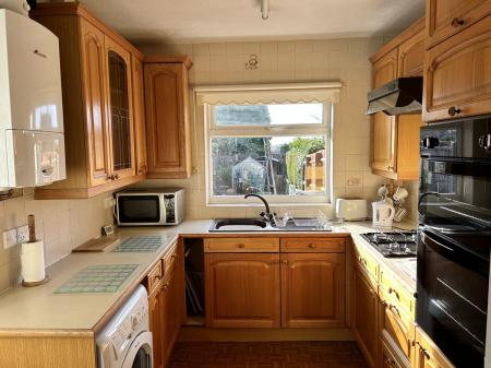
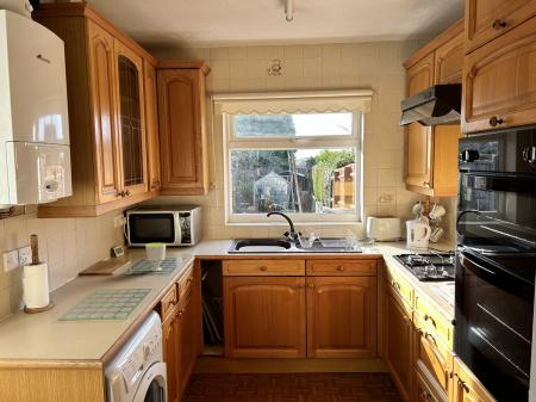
+ cup (156, 256)
